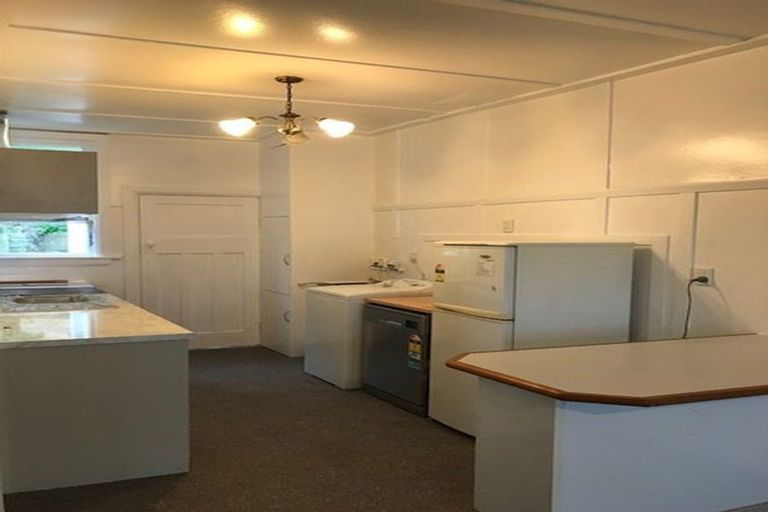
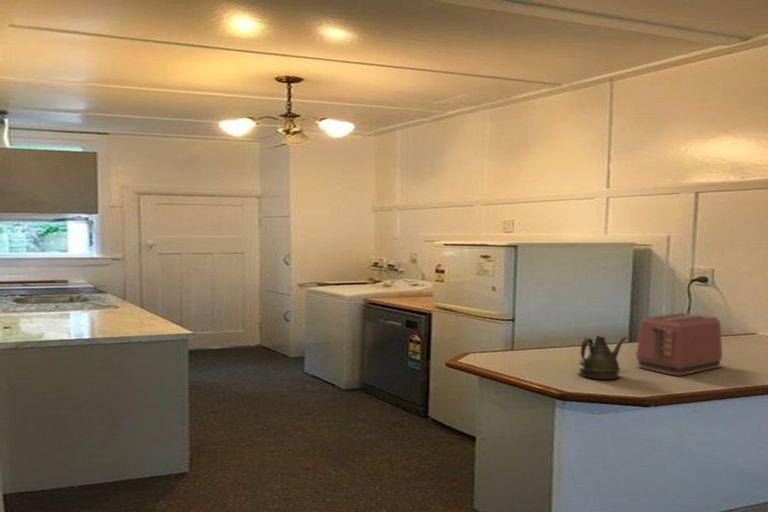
+ toaster (678, 342)
+ teapot (605, 355)
